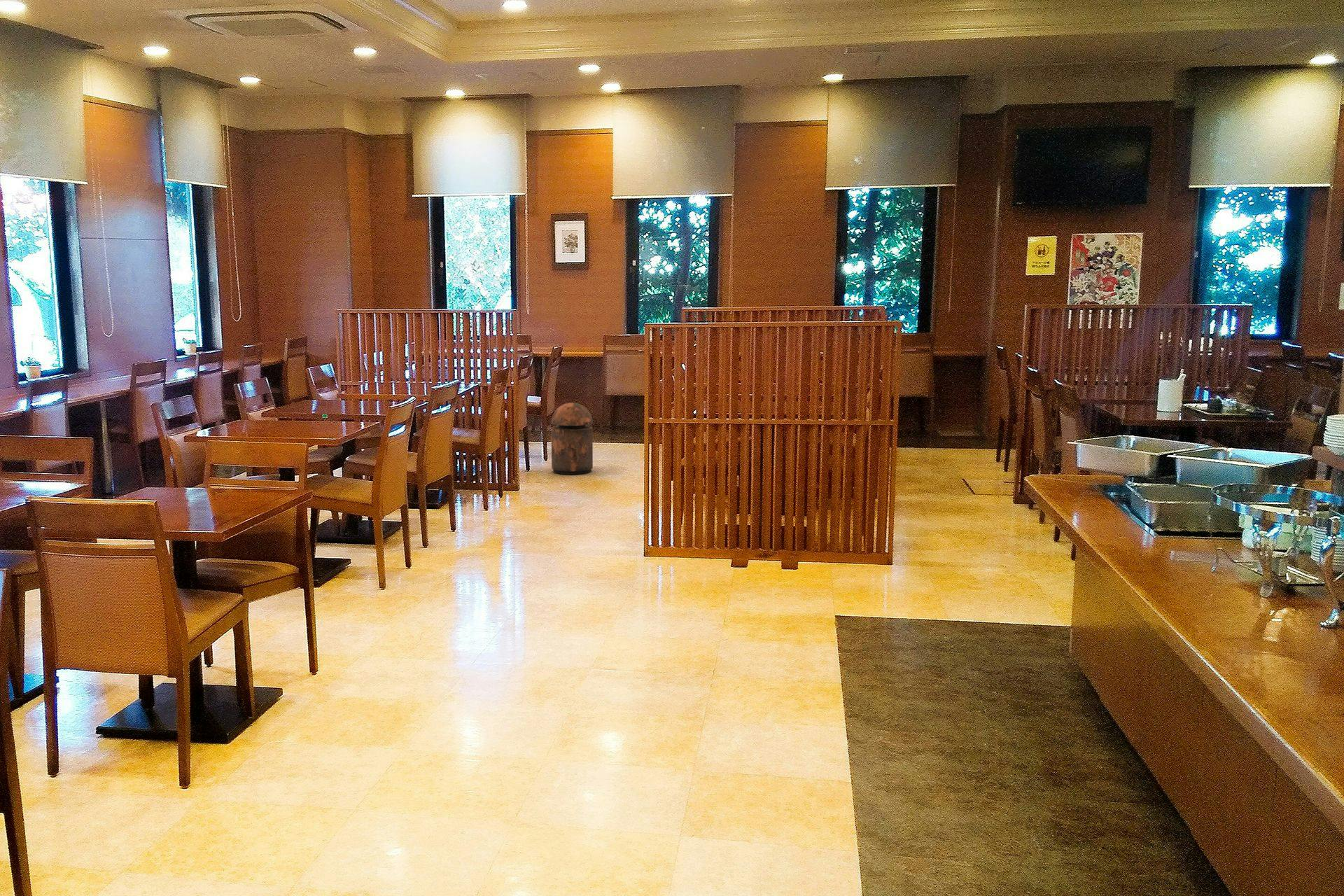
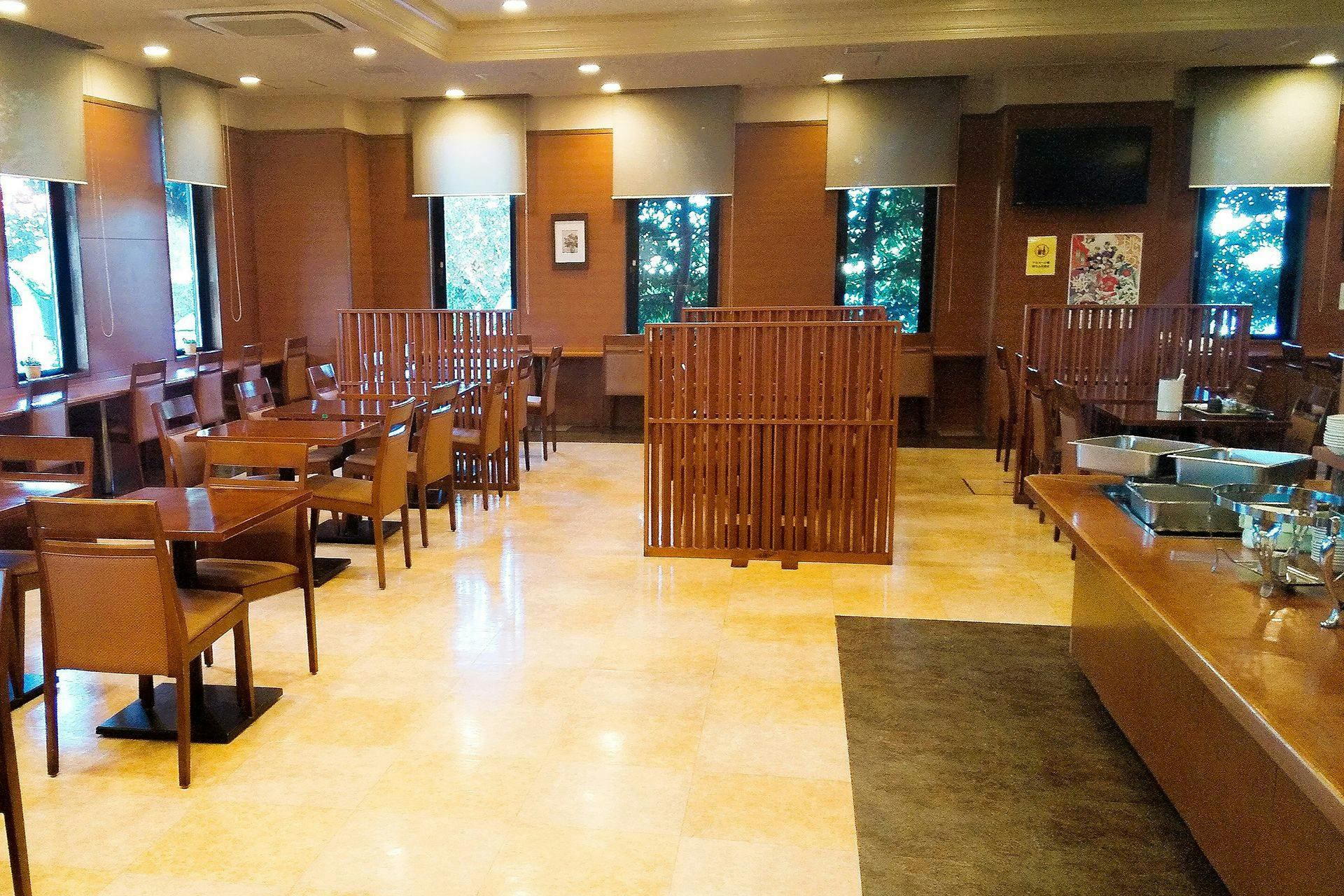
- trash can (572, 437)
